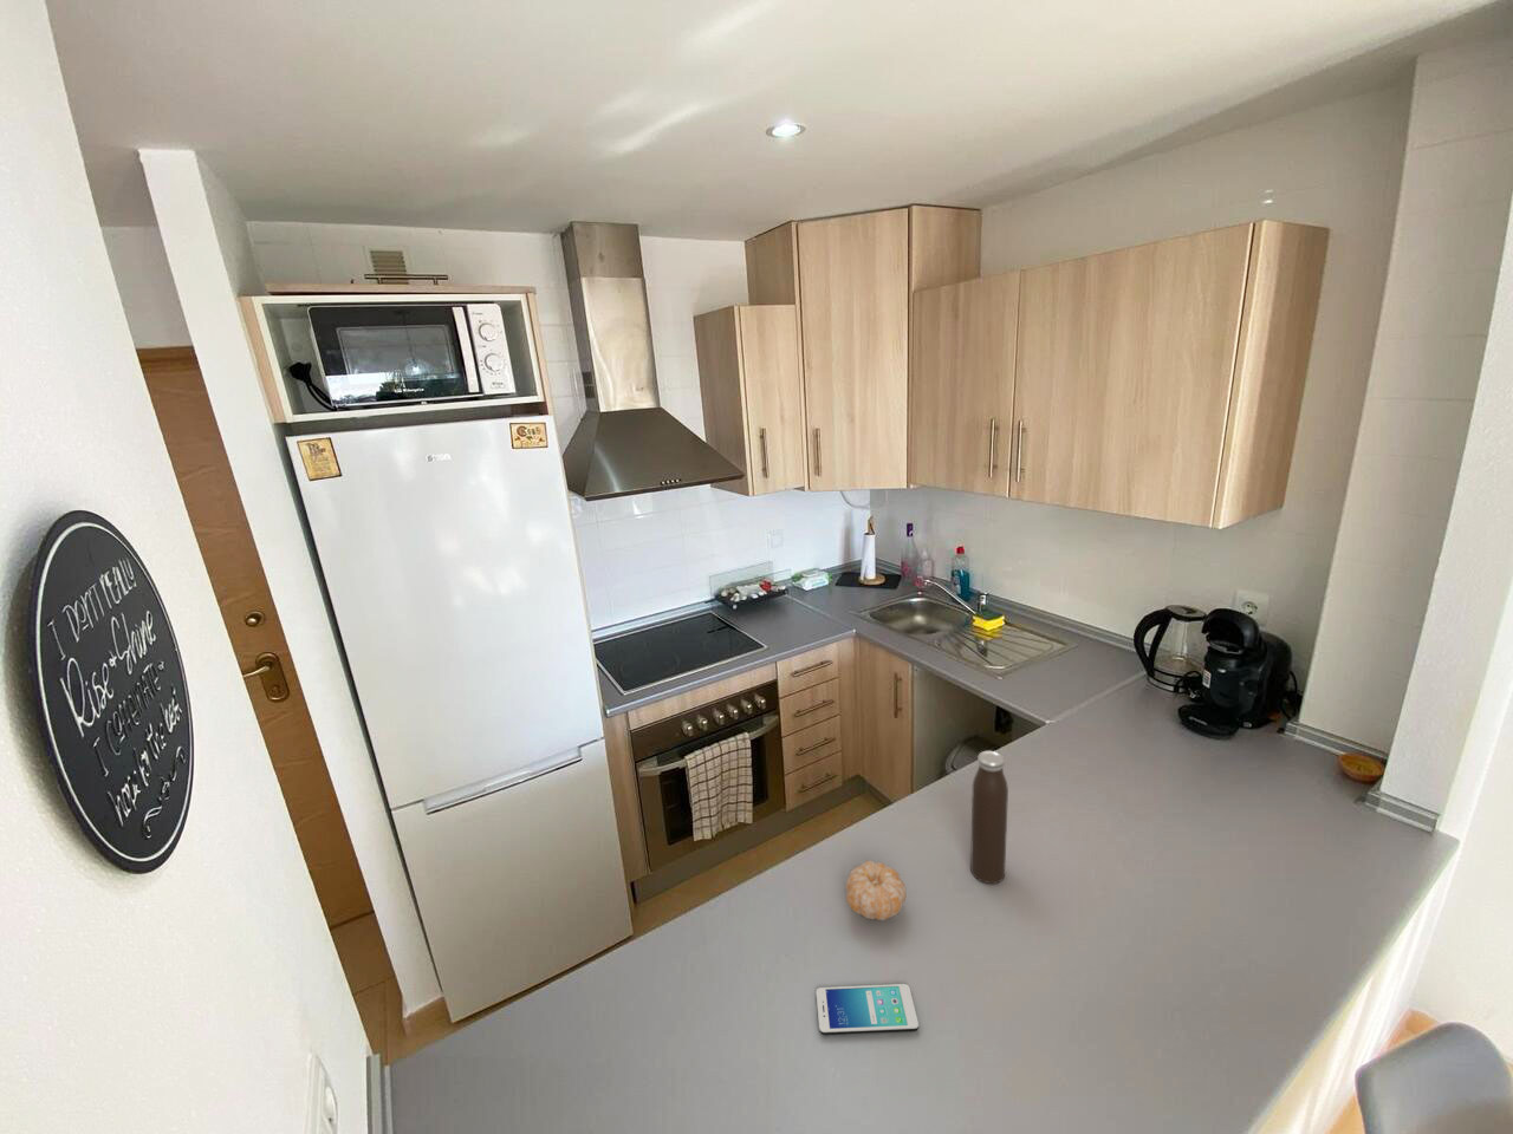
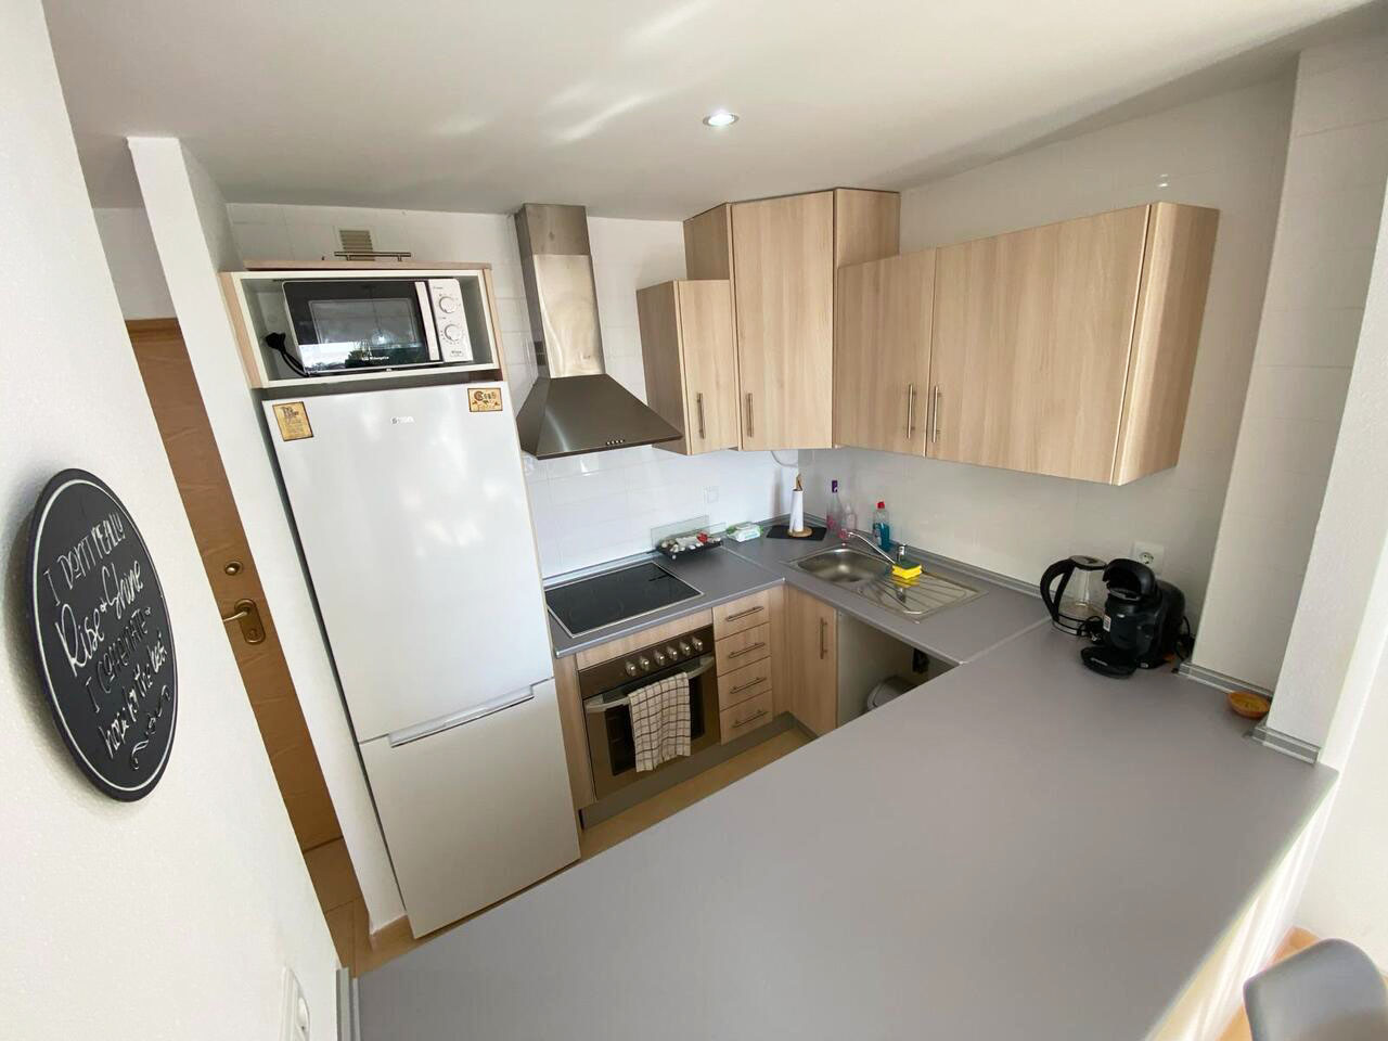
- fruit (874, 892)
- smartphone (865, 1008)
- water bottle (988, 815)
